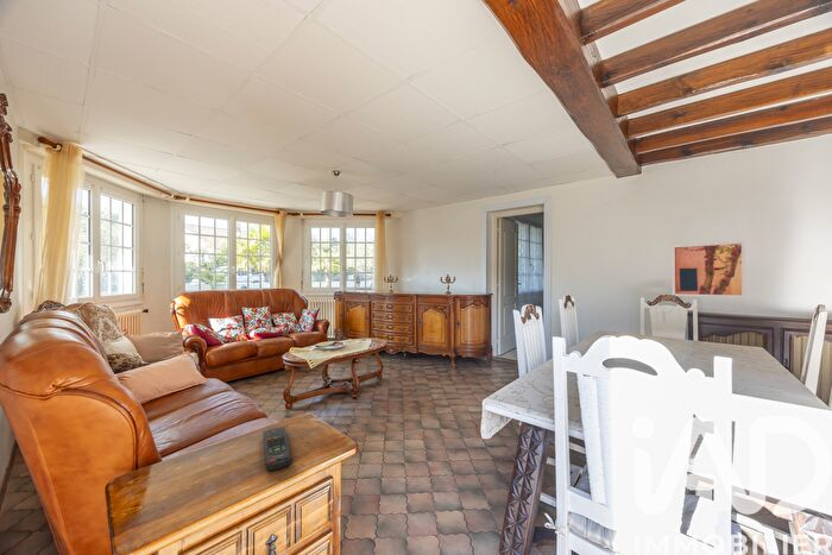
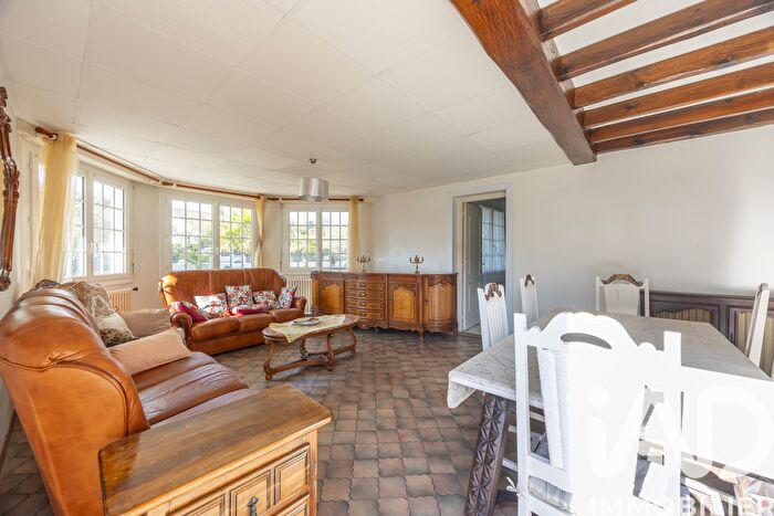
- remote control (276, 446)
- wall art (706, 270)
